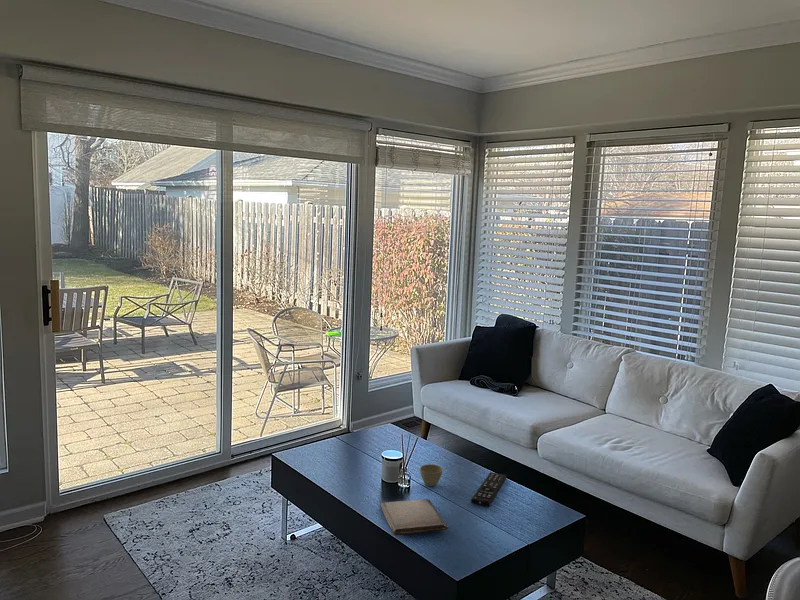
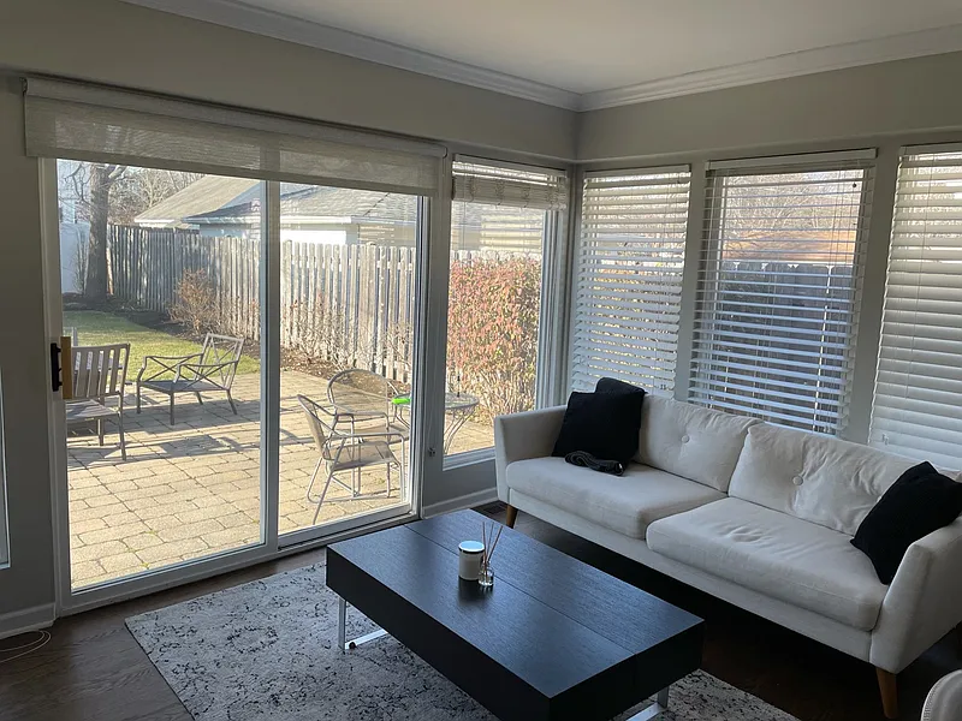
- flower pot (430, 476)
- remote control (489, 487)
- book (412, 515)
